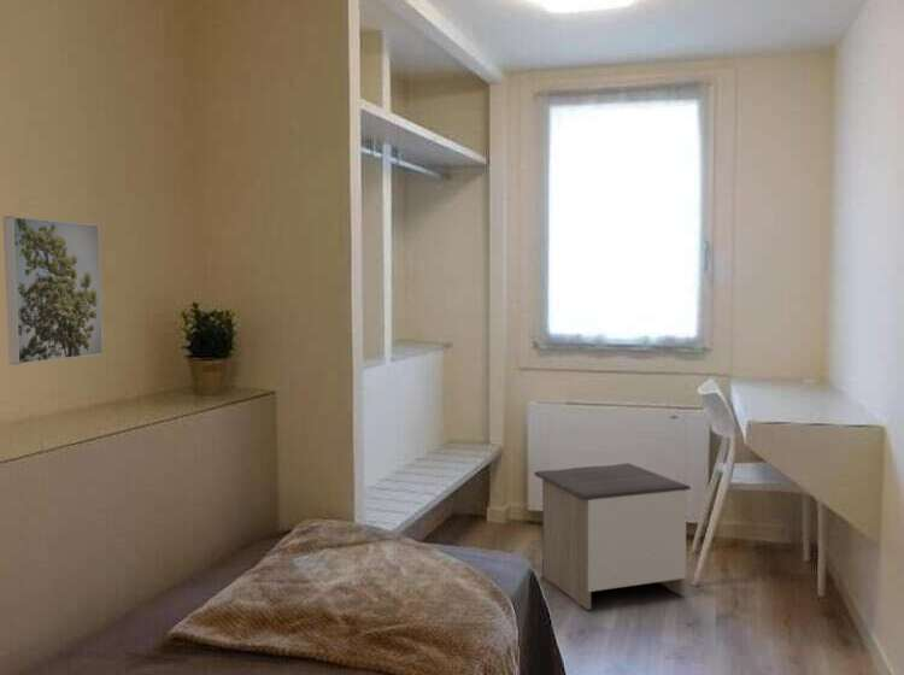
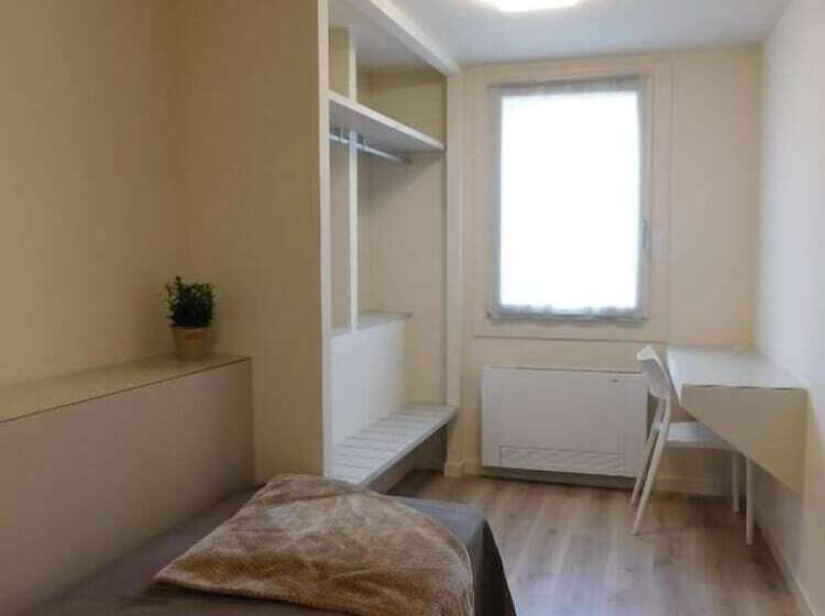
- nightstand (607, 530)
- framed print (55, 289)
